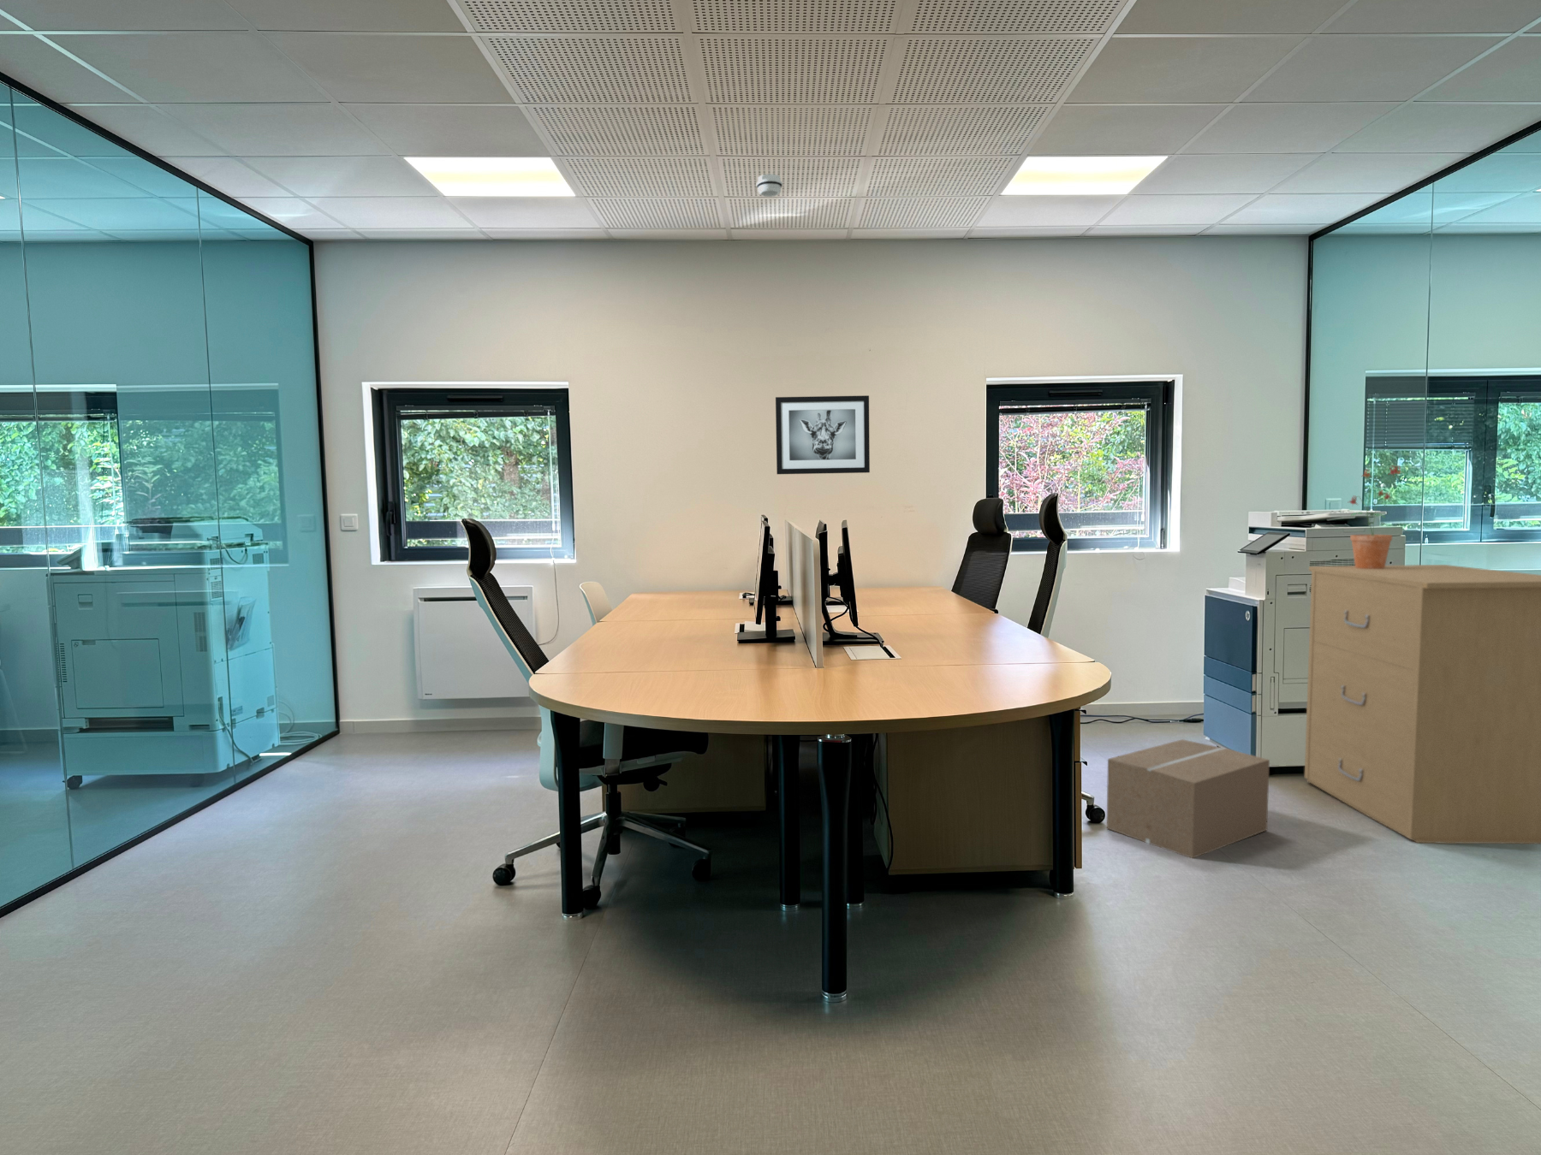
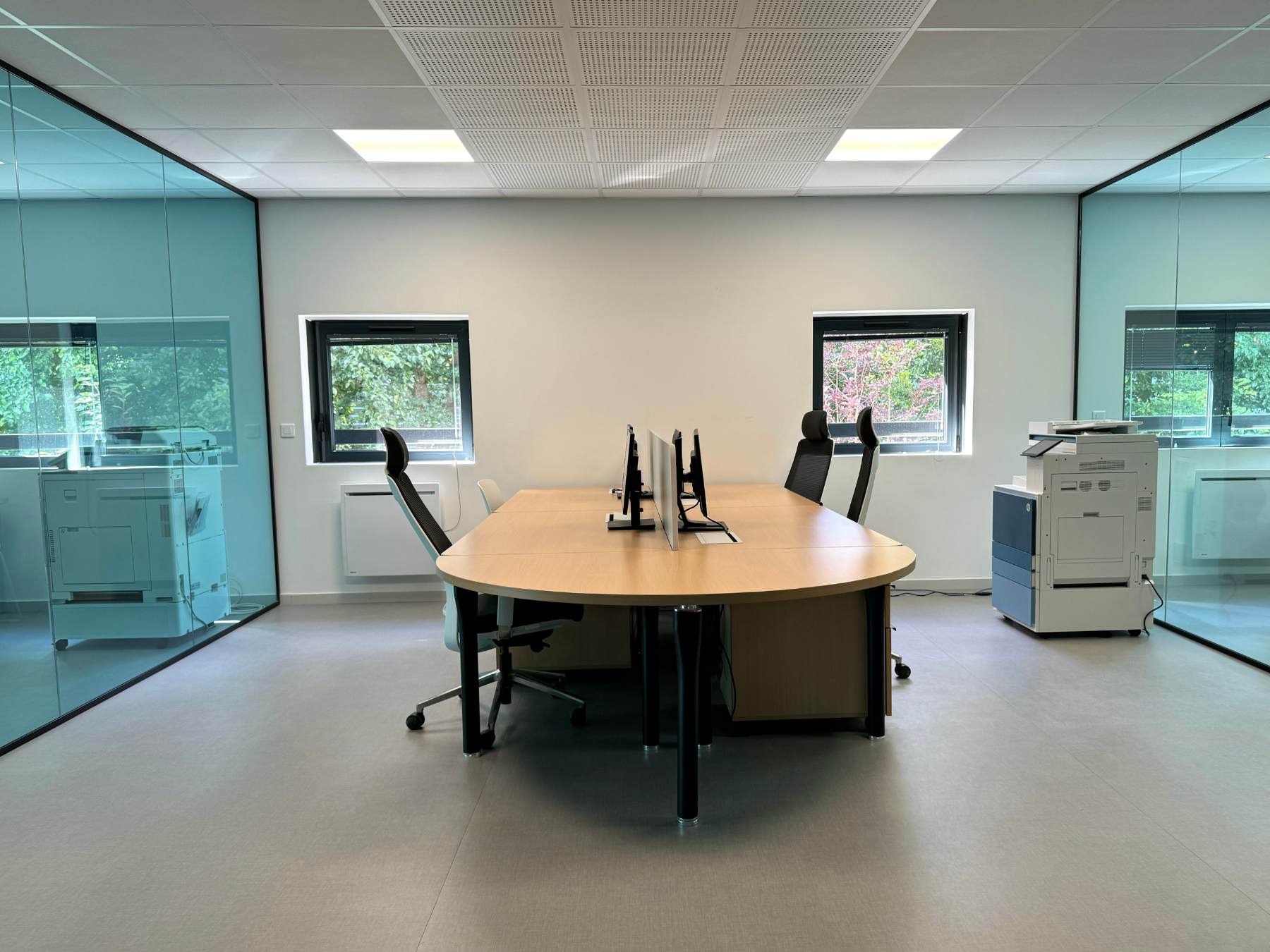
- filing cabinet (1429, 692)
- smoke detector (769, 186)
- cardboard box (1187, 793)
- potted plant (1371, 516)
- wall art (821, 434)
